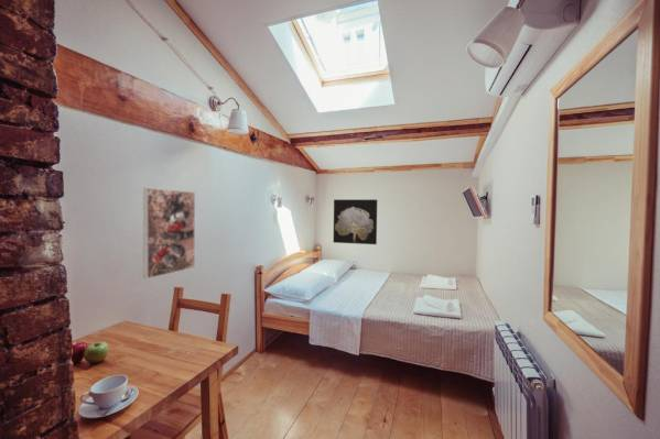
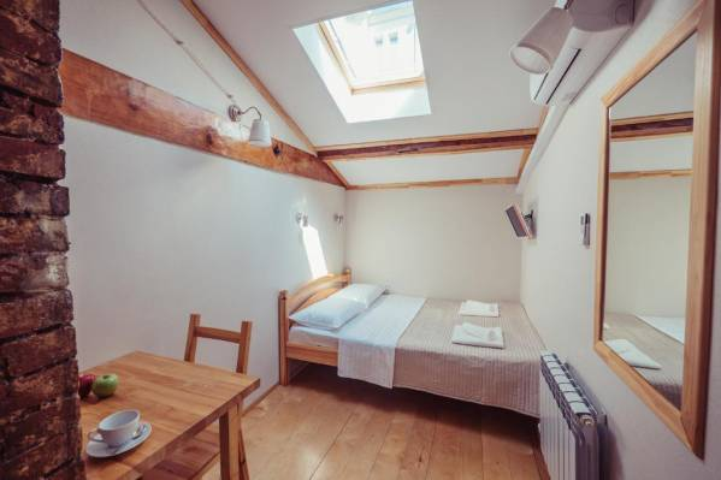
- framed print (171, 231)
- wall art (355, 221)
